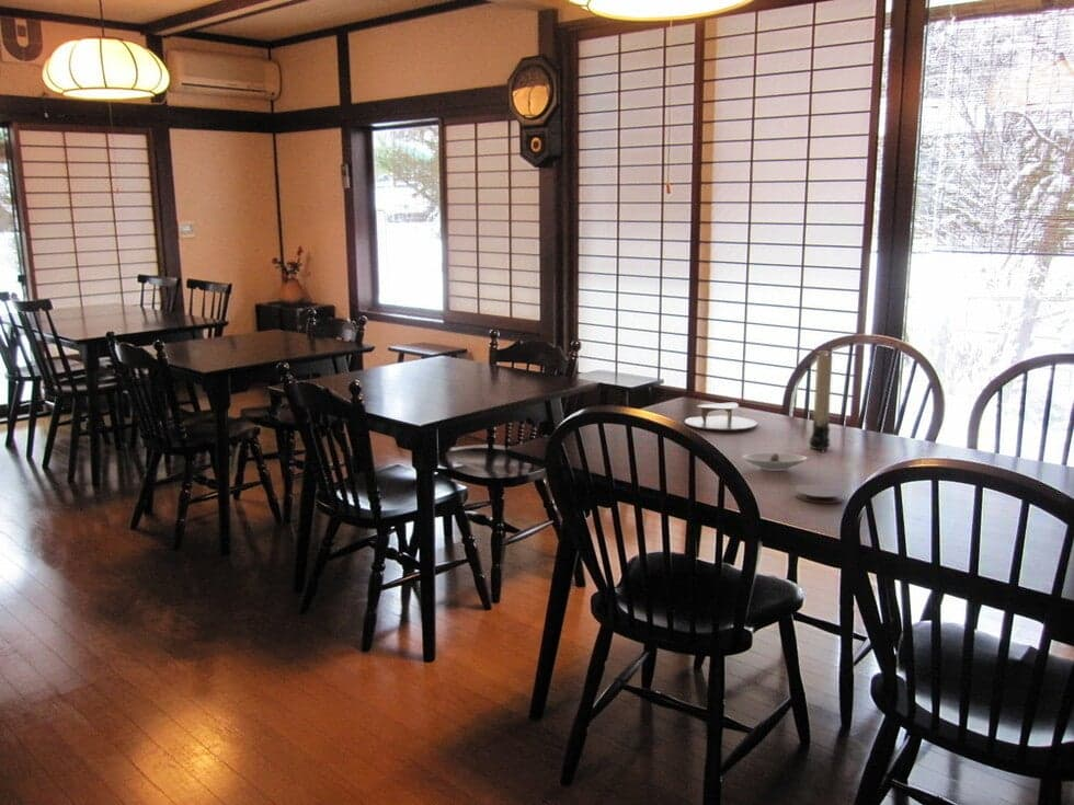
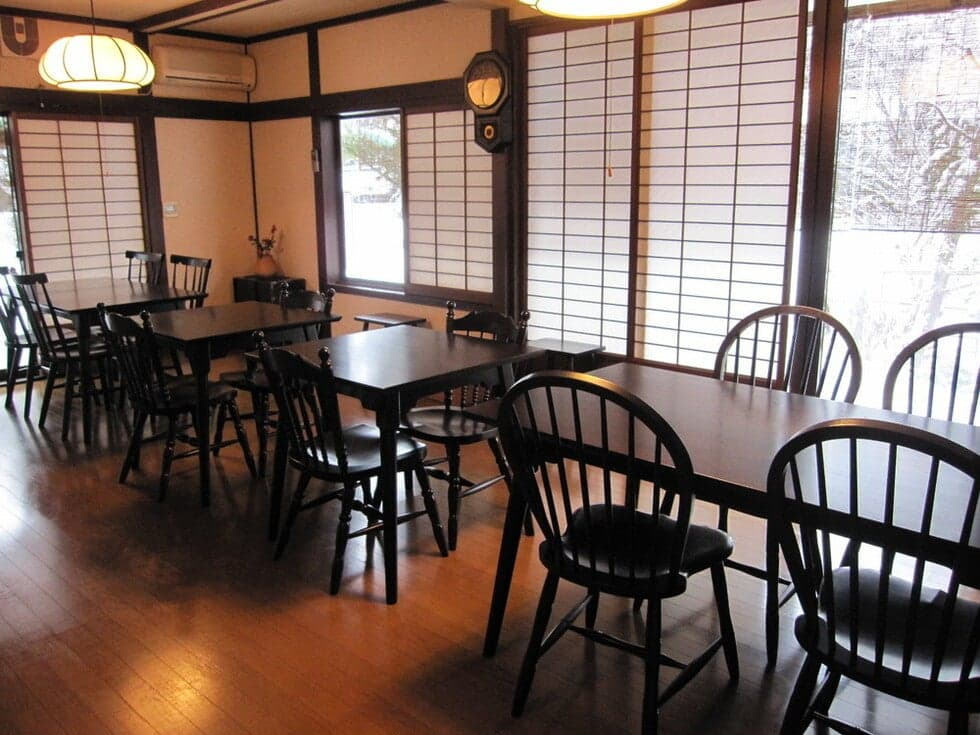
- saucer (774, 461)
- coaster (819, 493)
- candle (822, 400)
- napkin holder (720, 415)
